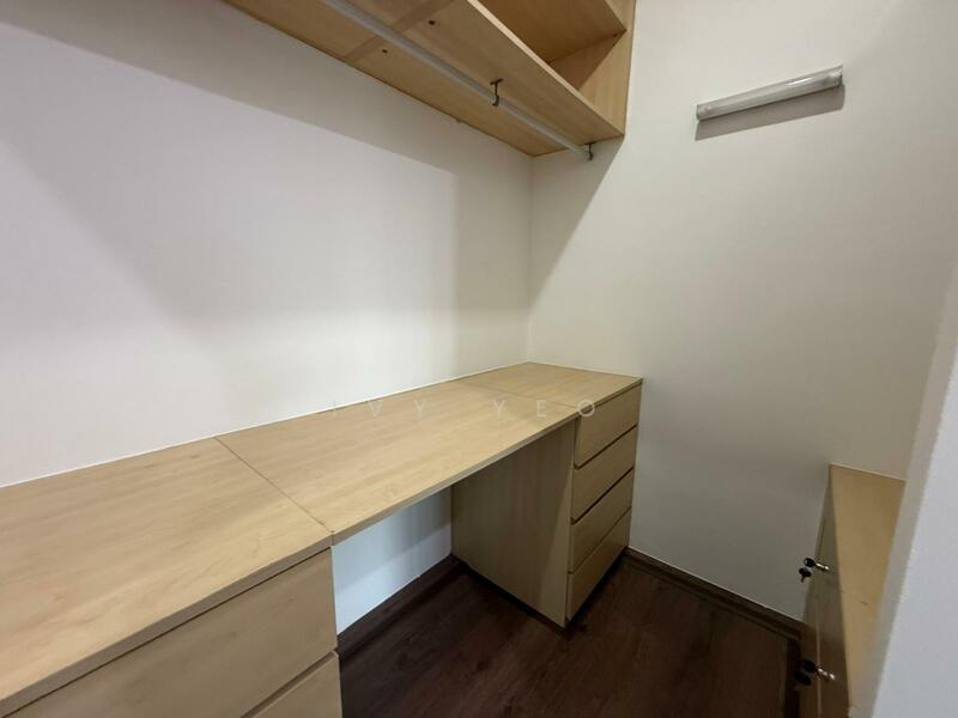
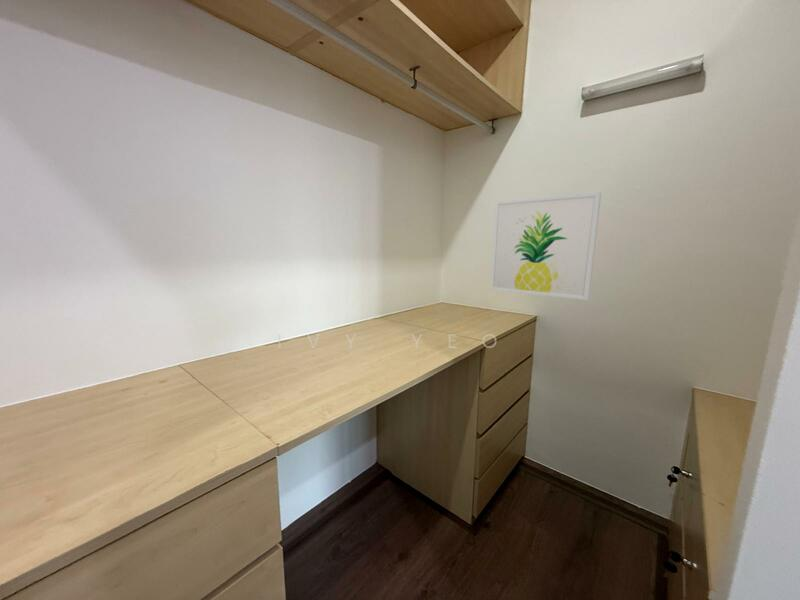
+ wall art (539, 247)
